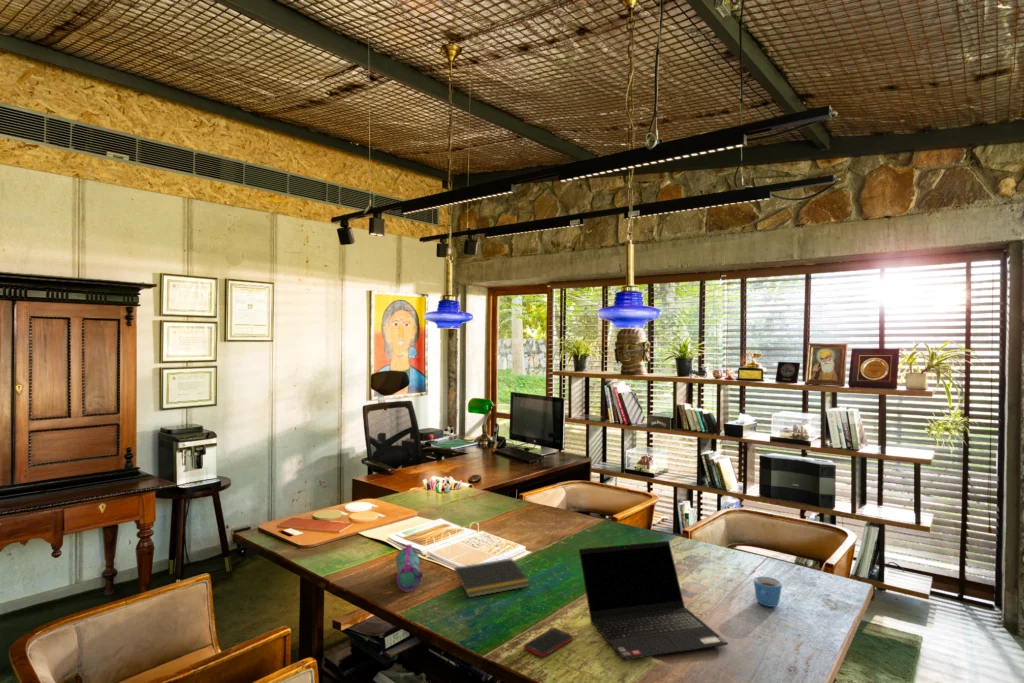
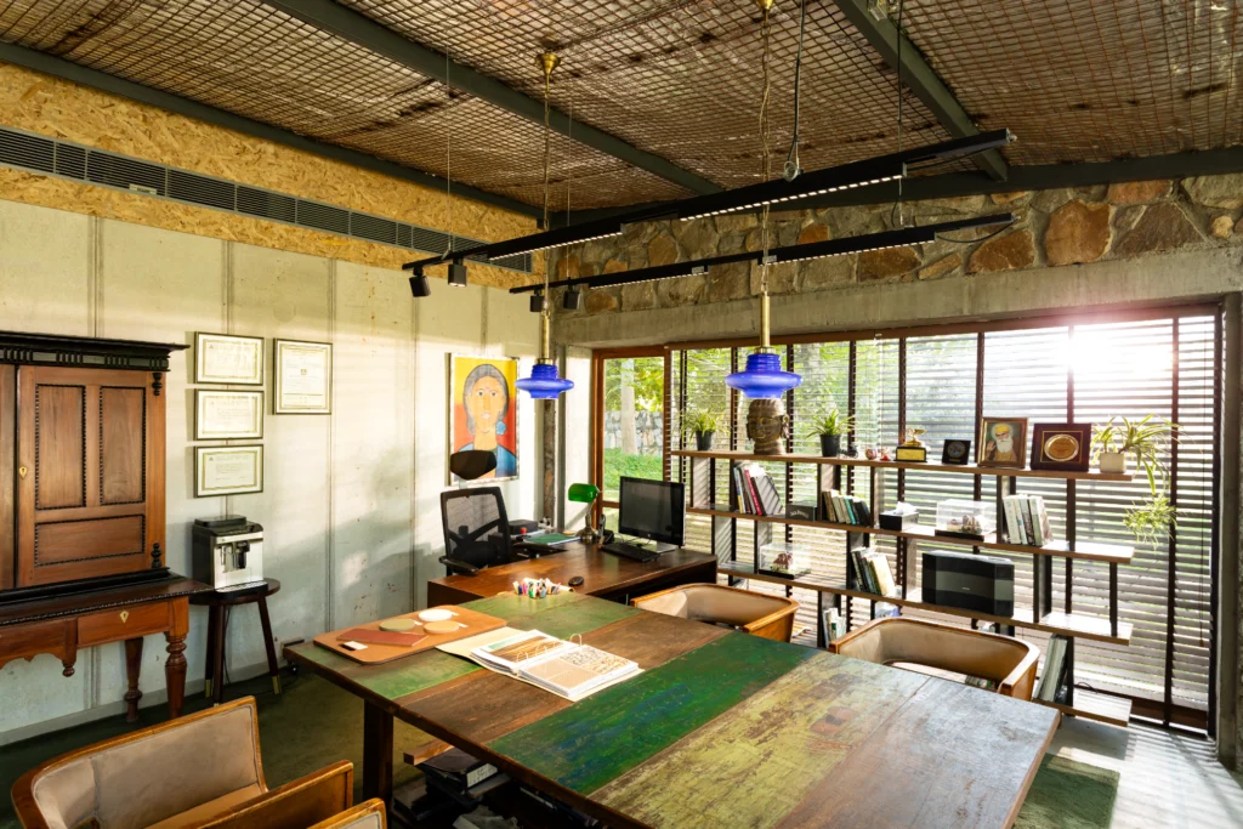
- laptop computer (648, 595)
- pencil case (408, 567)
- notepad (491, 576)
- mug (766, 594)
- cell phone (548, 642)
